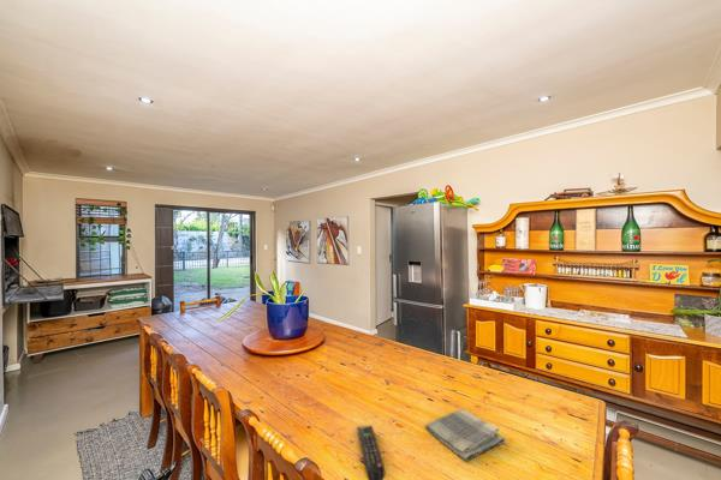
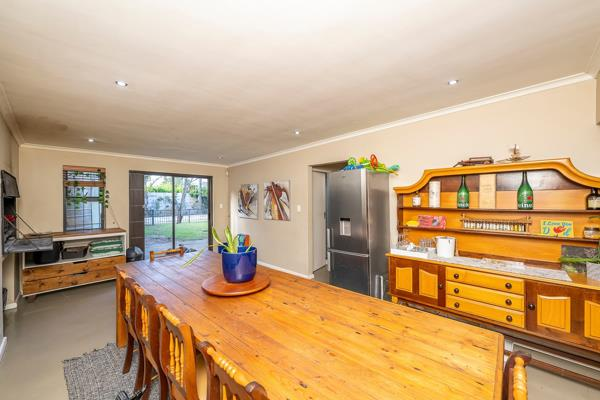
- dish towel (464, 431)
- remote control (369, 448)
